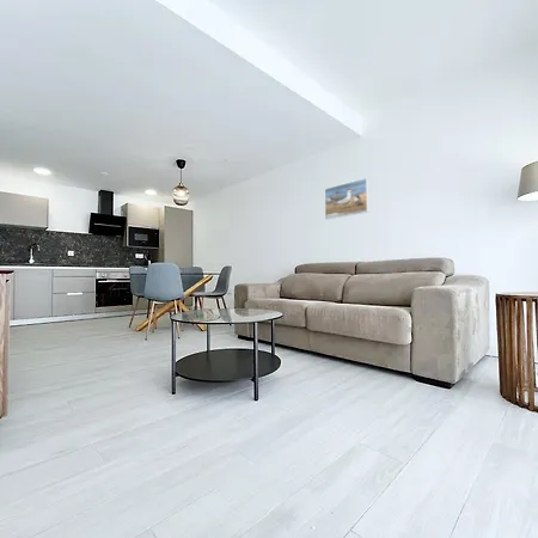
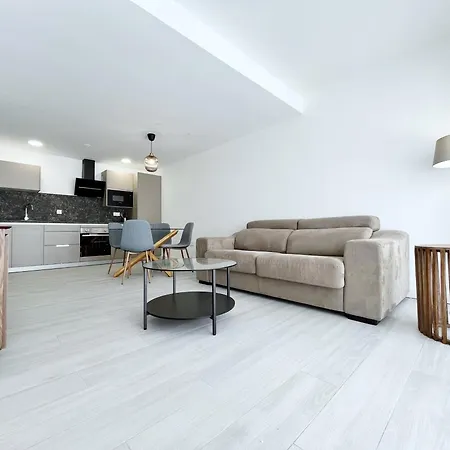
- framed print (344, 200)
